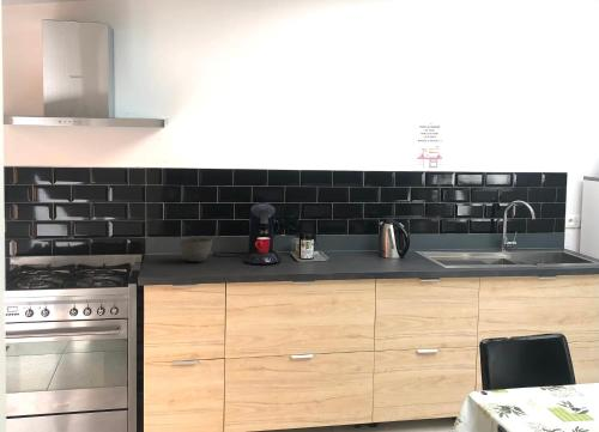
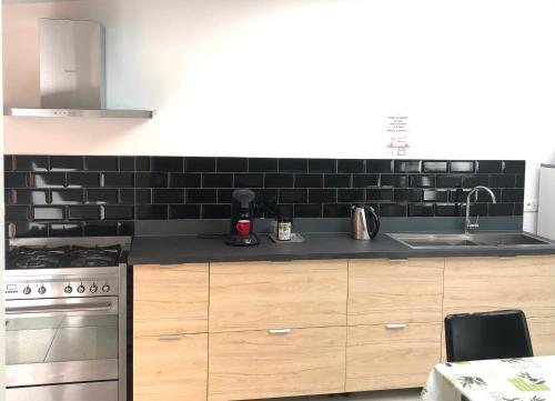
- bowl (195, 249)
